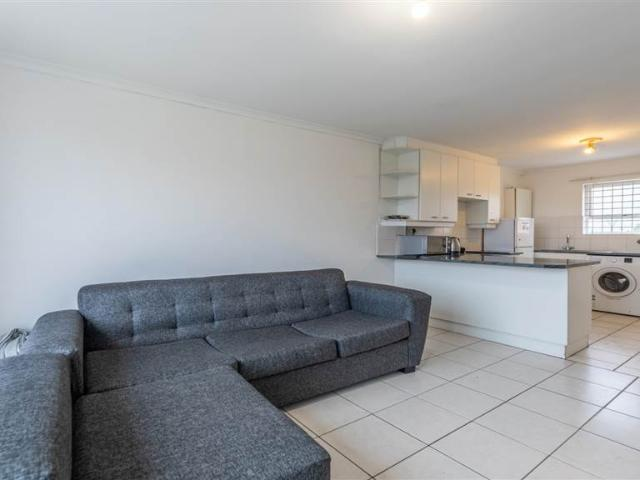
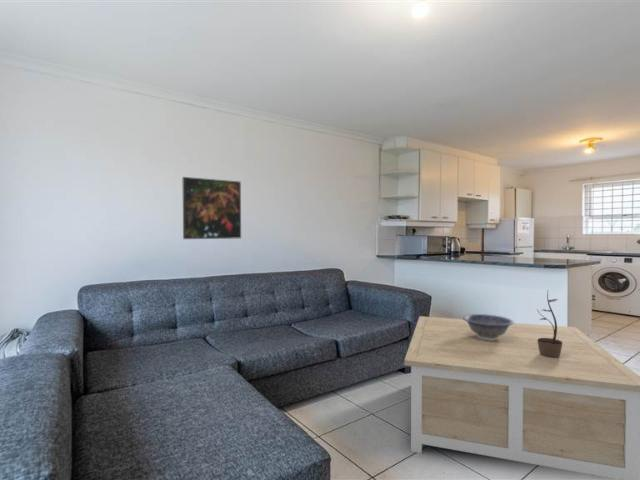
+ coffee table (501, 381)
+ potted plant (548, 320)
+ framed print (213, 209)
+ decorative bowl (487, 327)
